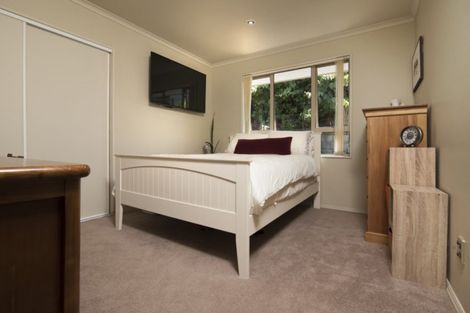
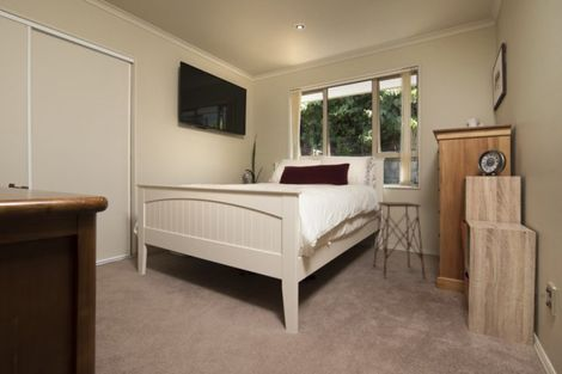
+ side table (397, 237)
